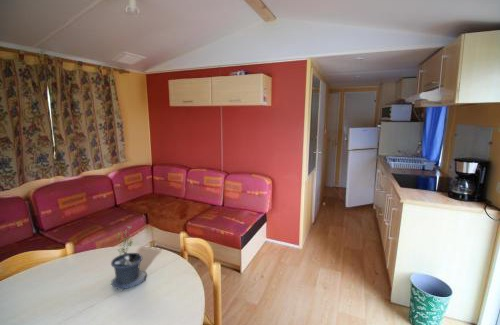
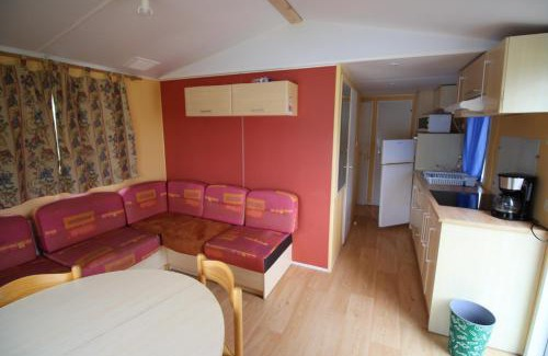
- potted plant (128, 254)
